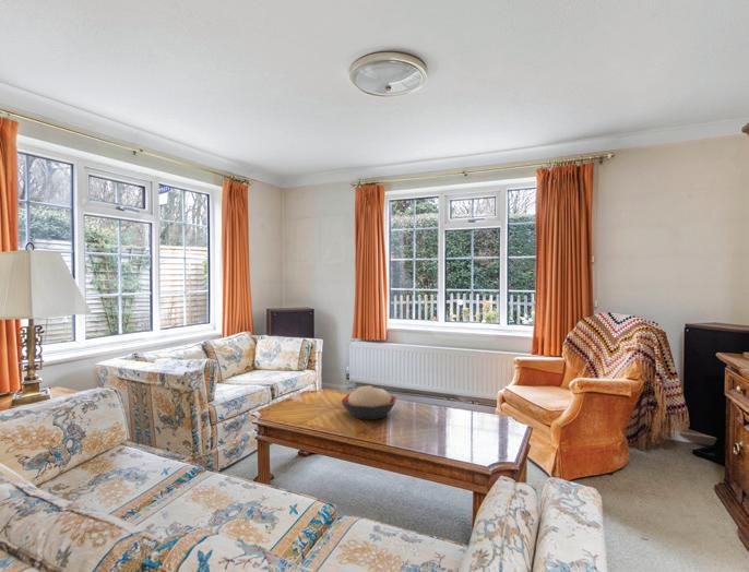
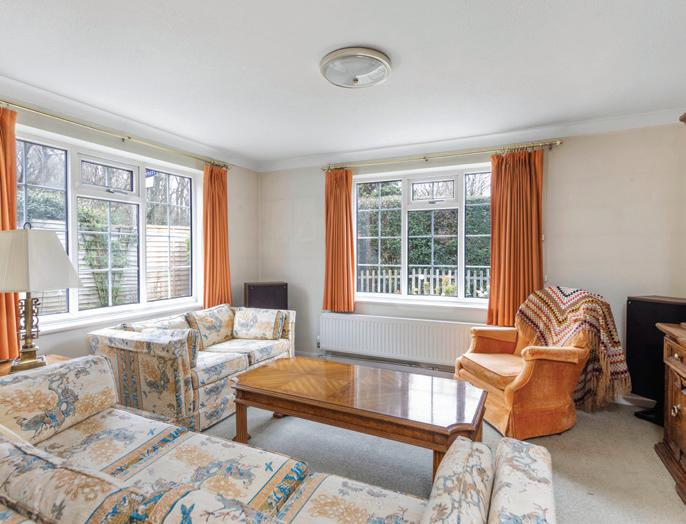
- decorative bowl (369, 400)
